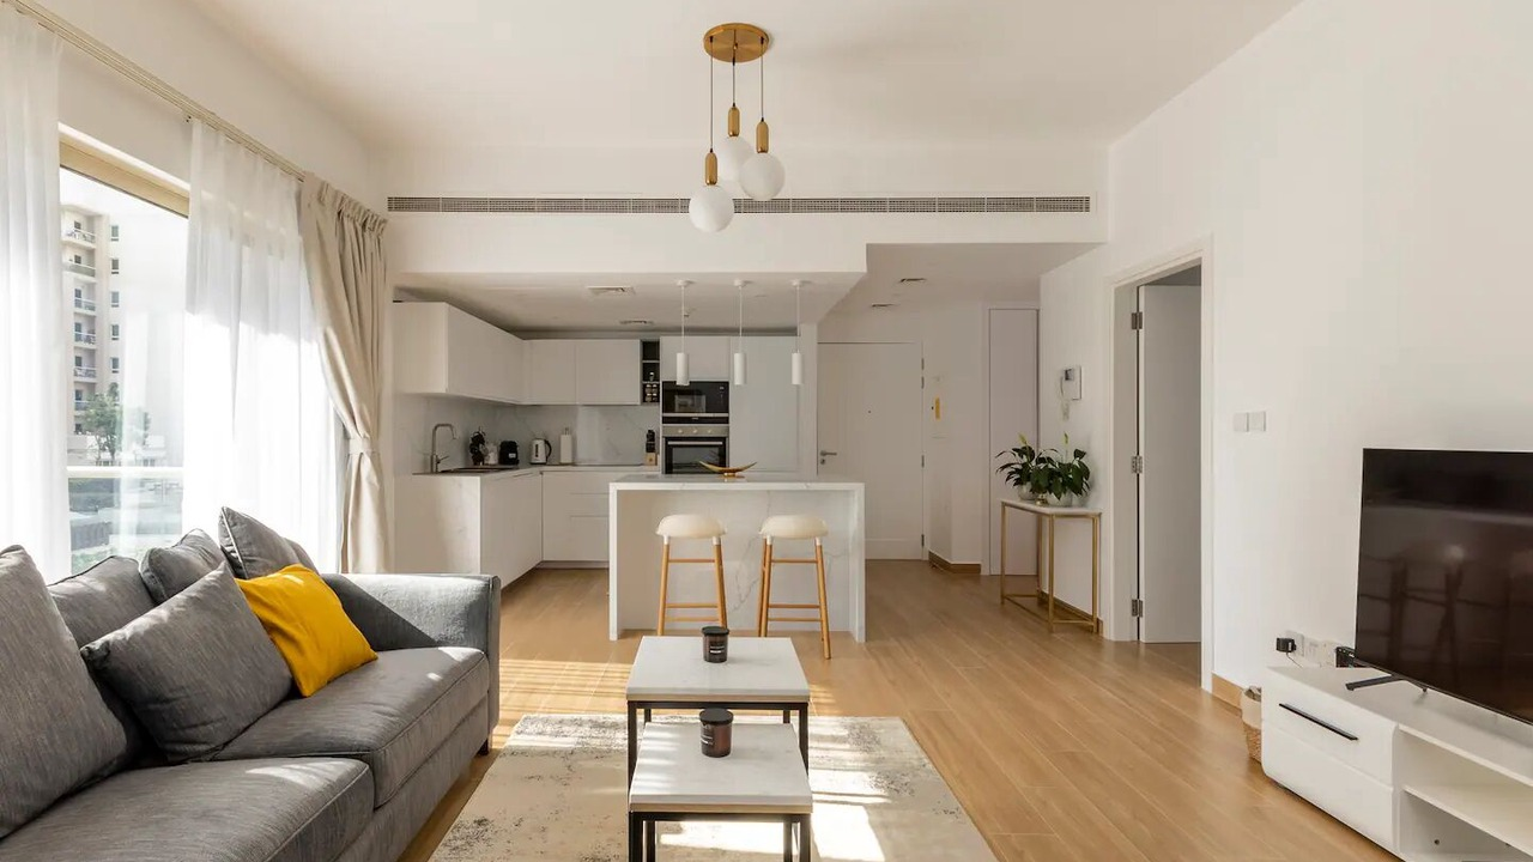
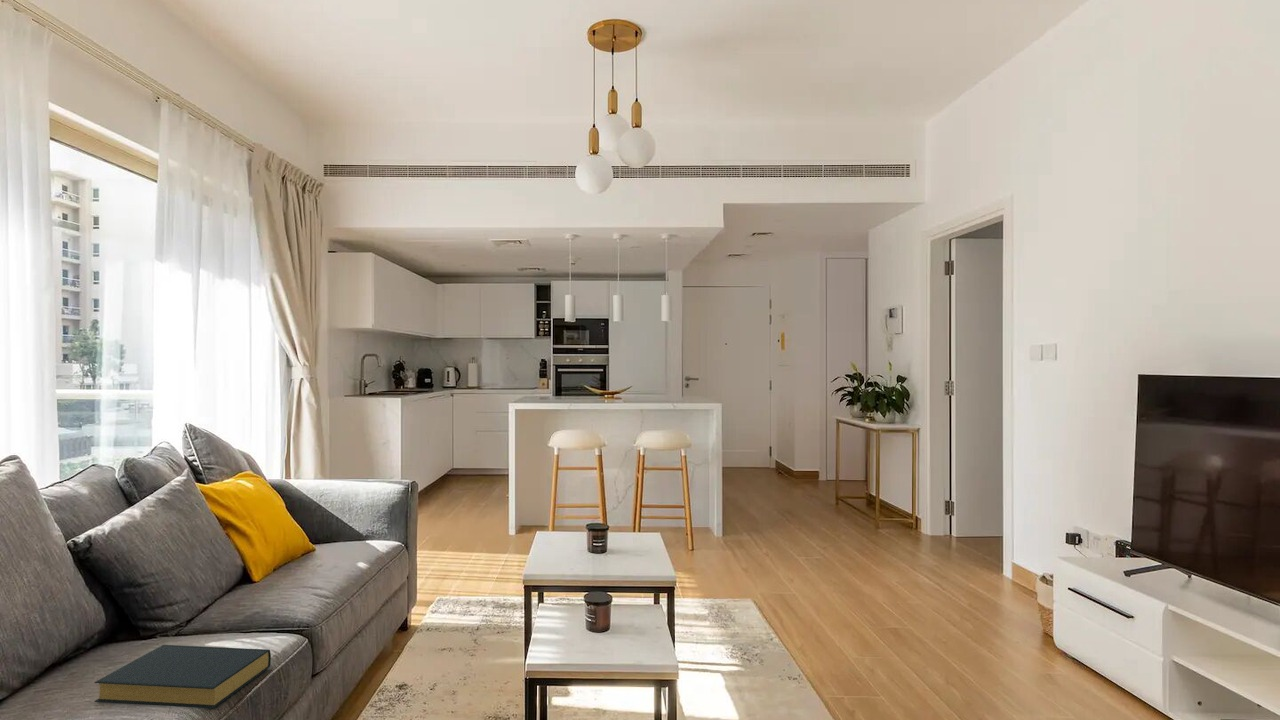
+ hardback book (187, 673)
